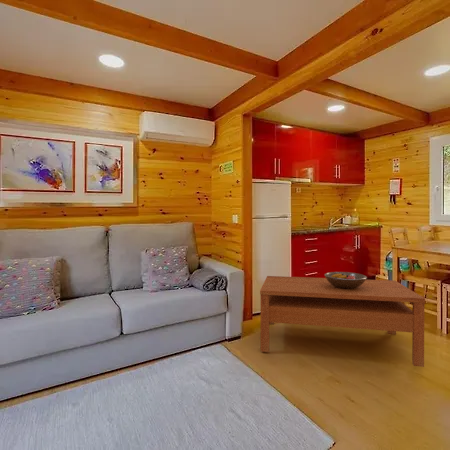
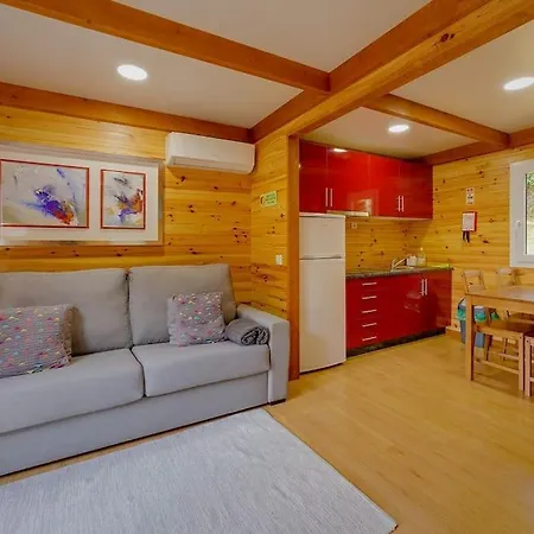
- fruit bowl (345, 279)
- coffee table (332, 313)
